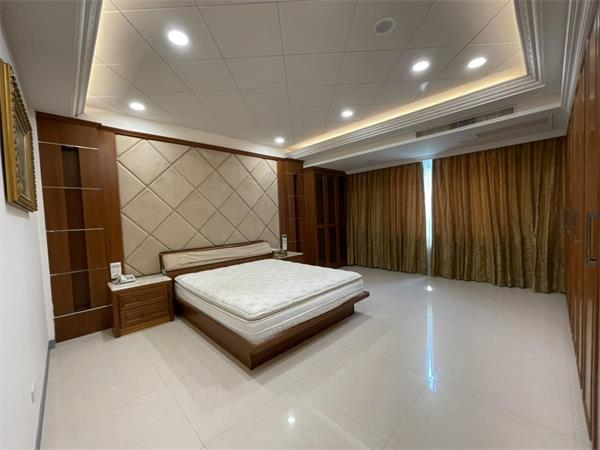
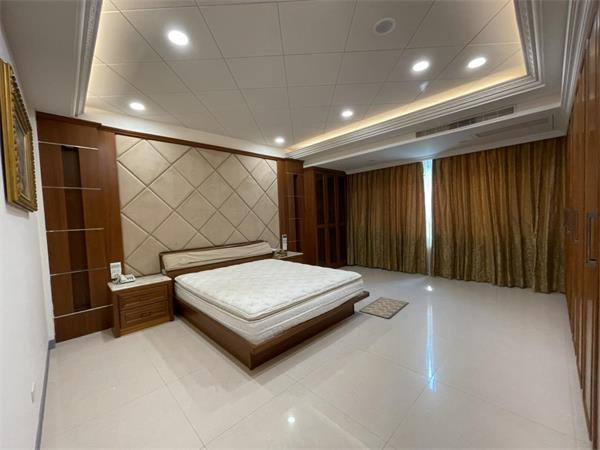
+ bath mat (384, 306)
